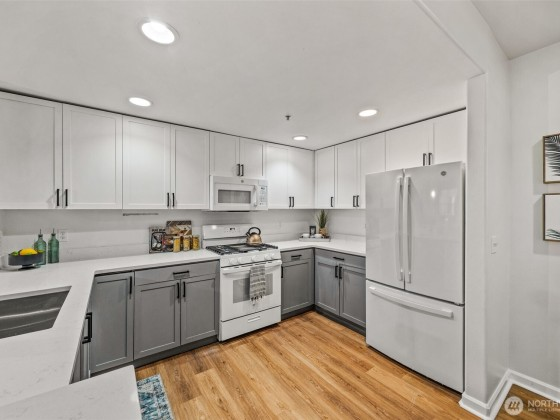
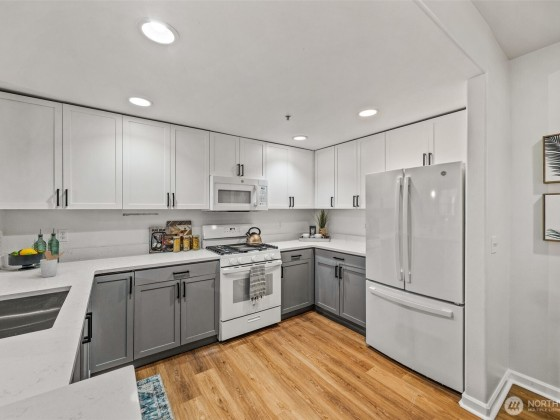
+ utensil holder (53, 263)
